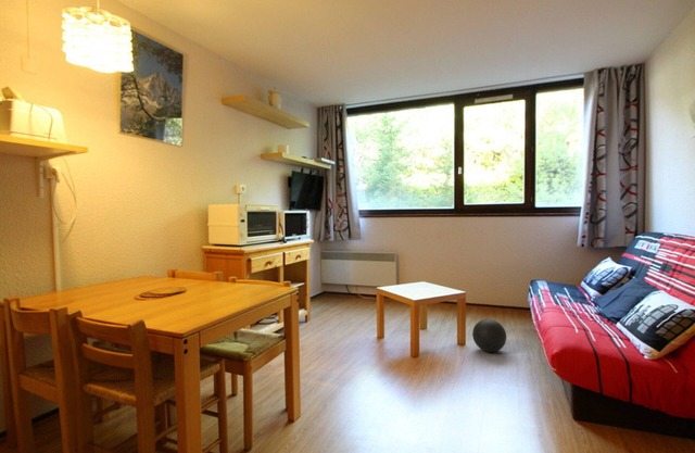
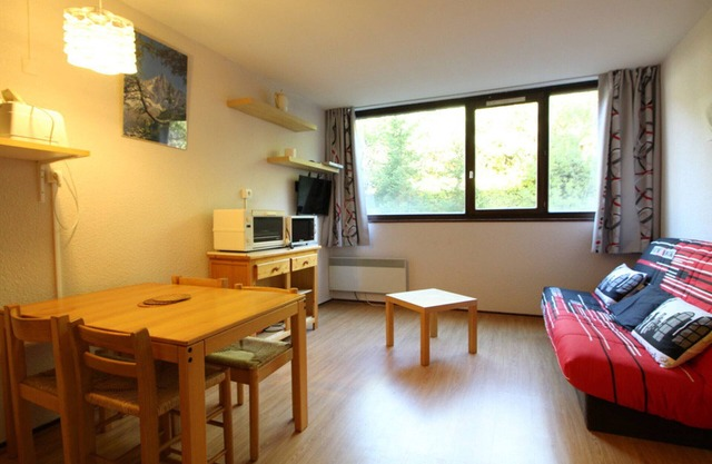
- ball (489, 335)
